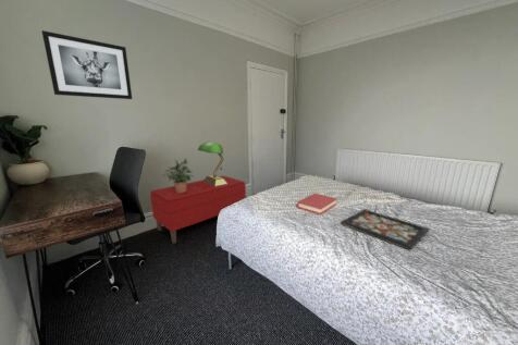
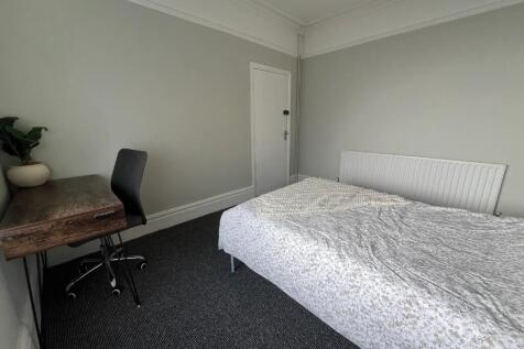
- table lamp (218, 164)
- decorative tray (383, 225)
- hardback book (317, 202)
- potted plant (176, 175)
- bench (201, 205)
- wall art (91, 69)
